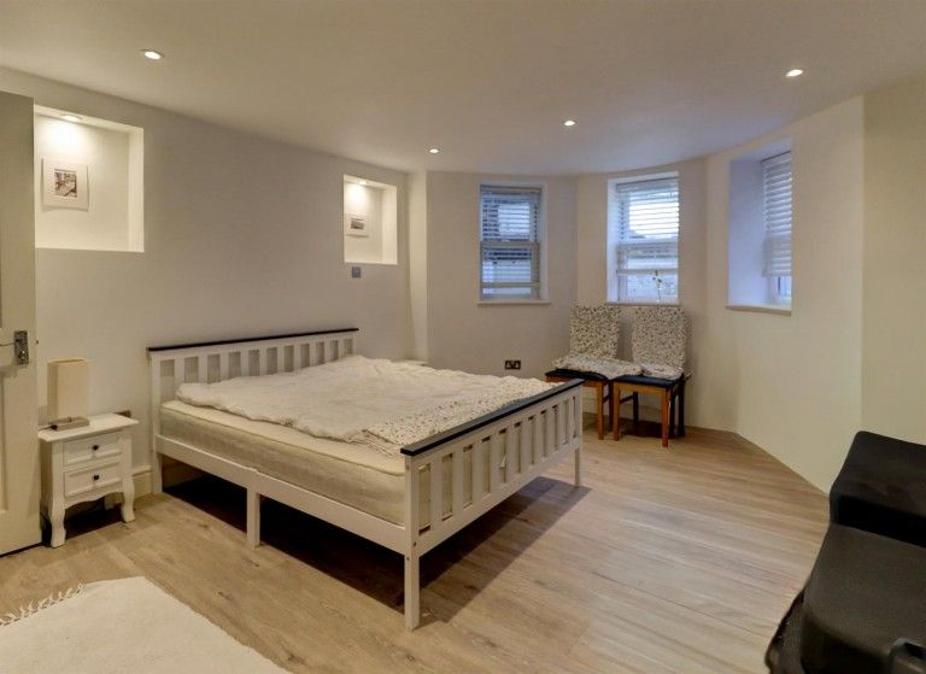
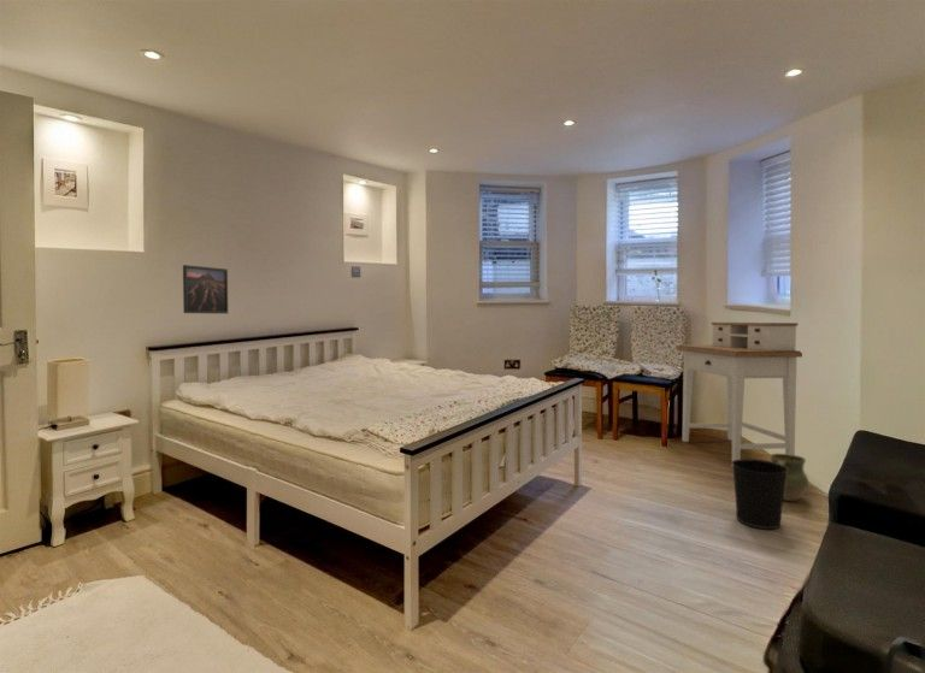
+ desk (732, 388)
+ wastebasket (758, 492)
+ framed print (206, 290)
+ ceramic jug (786, 478)
